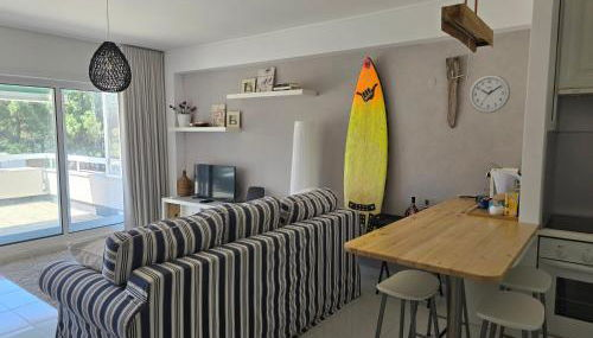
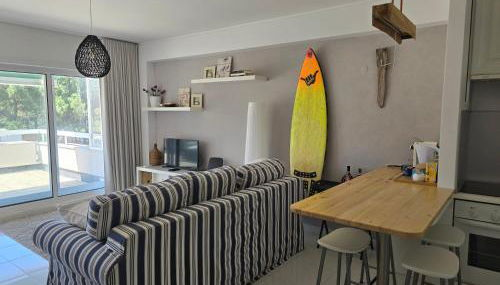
- wall clock (489, 94)
